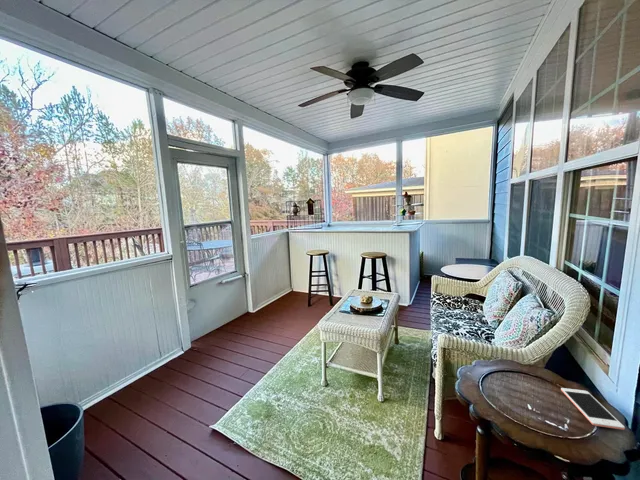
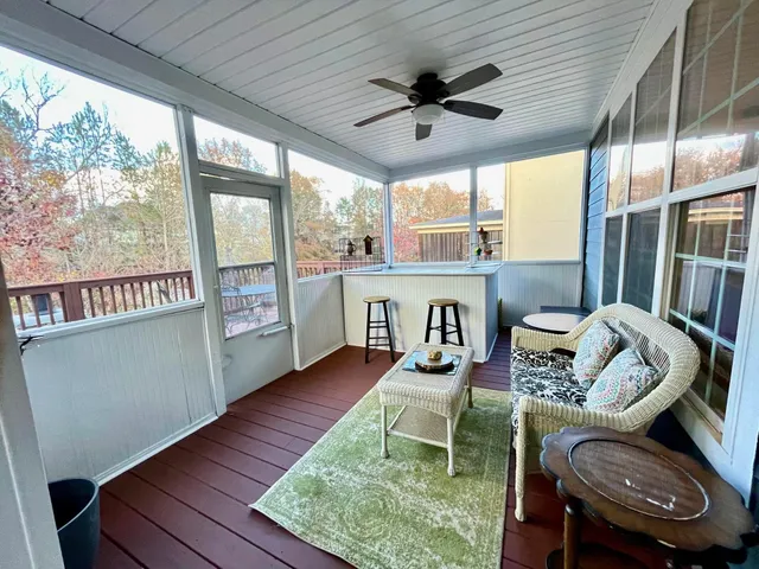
- cell phone (589, 406)
